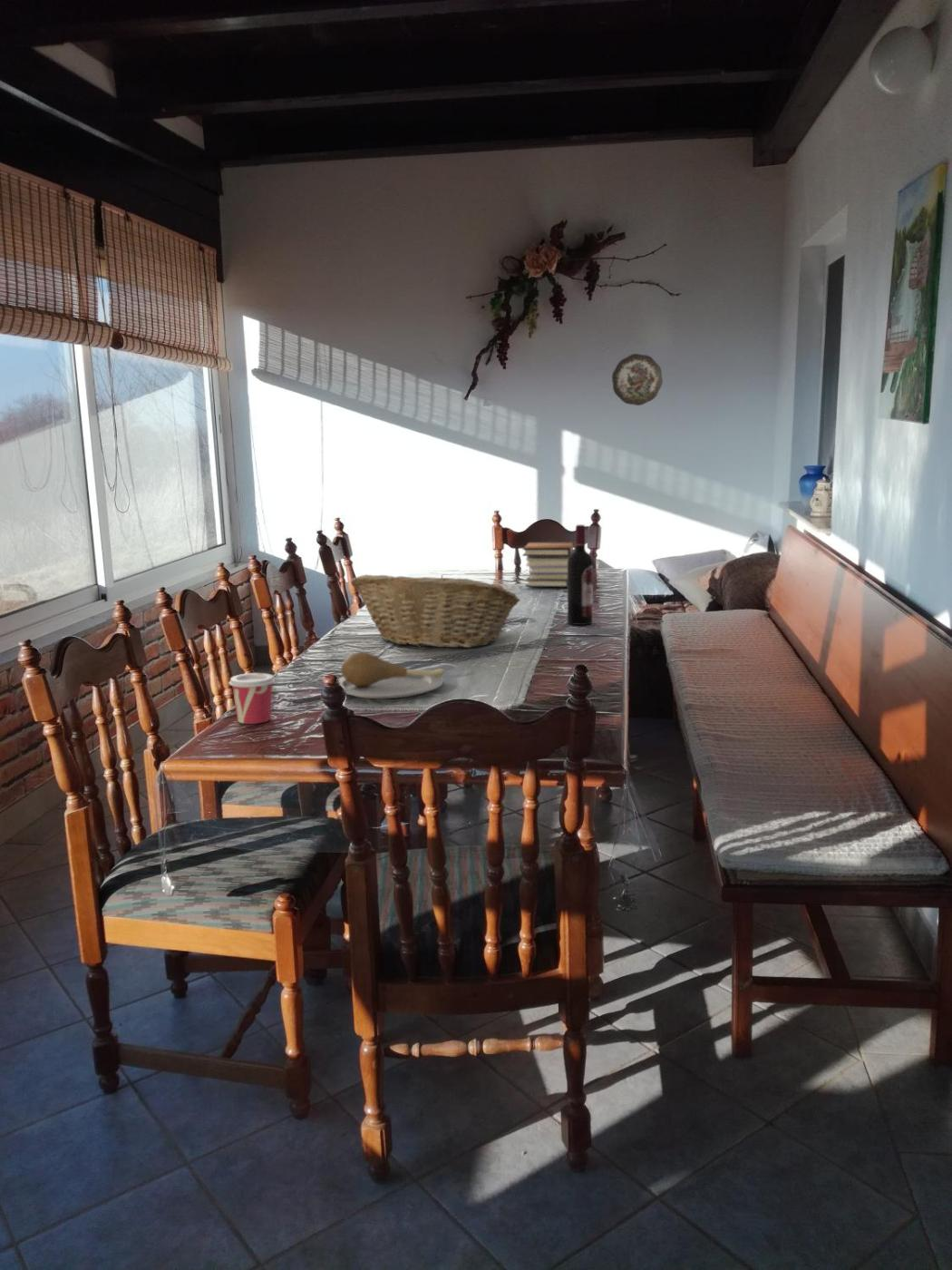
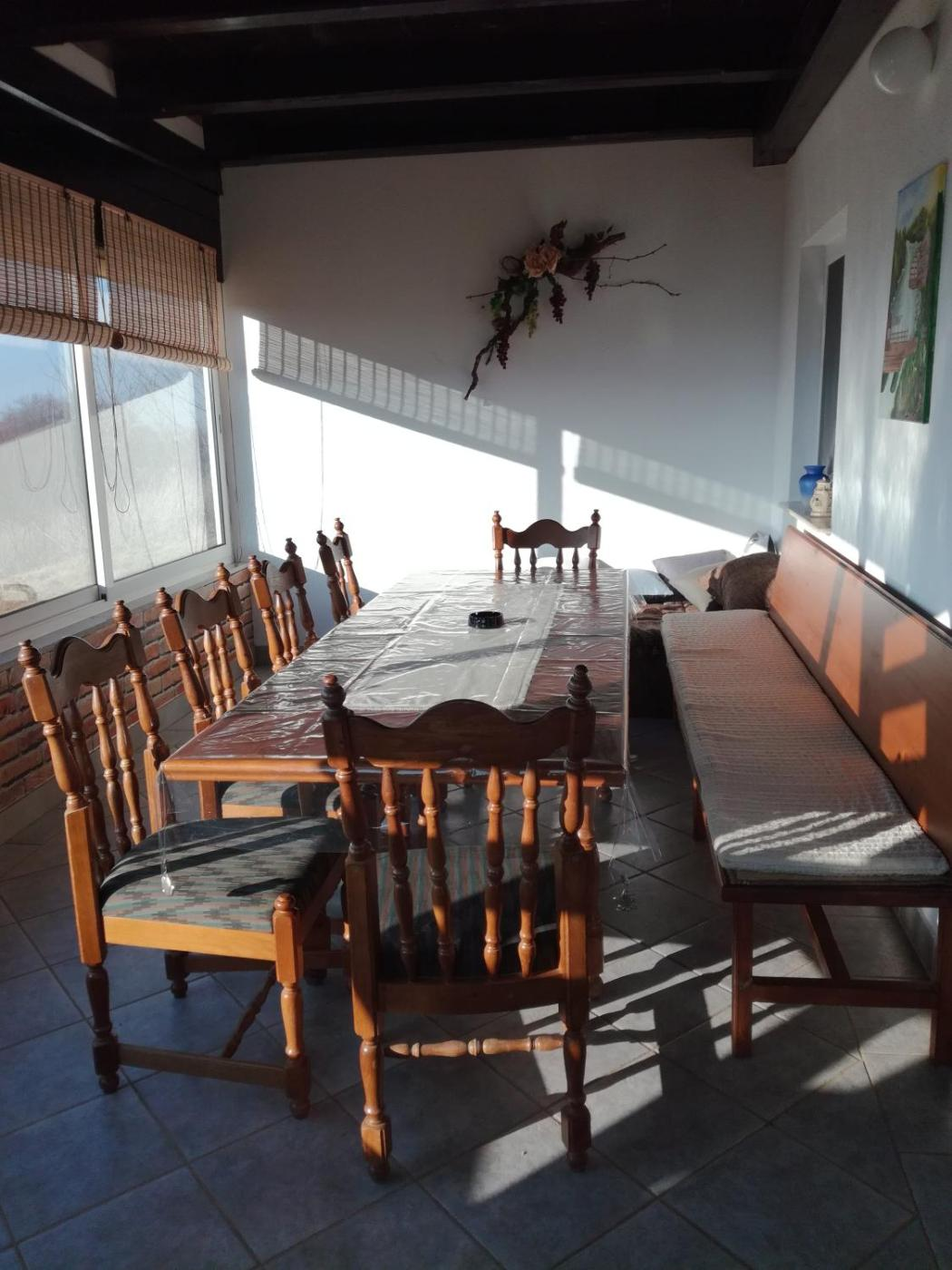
- plate (388, 669)
- fruit basket (434, 604)
- book stack (549, 563)
- cup (252, 698)
- wine bottle (579, 574)
- decorative plate (636, 379)
